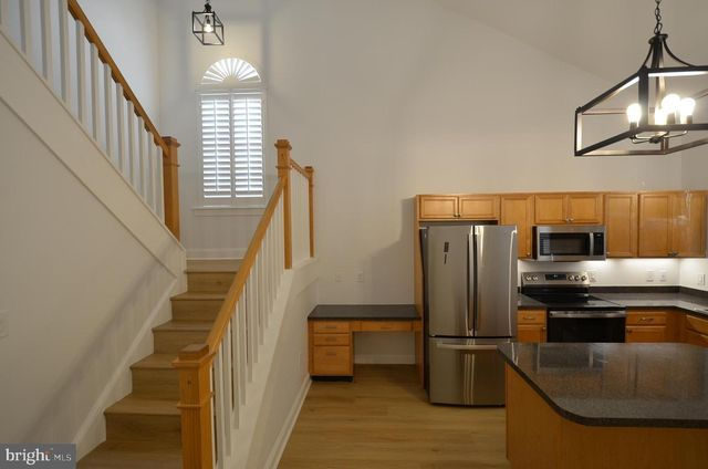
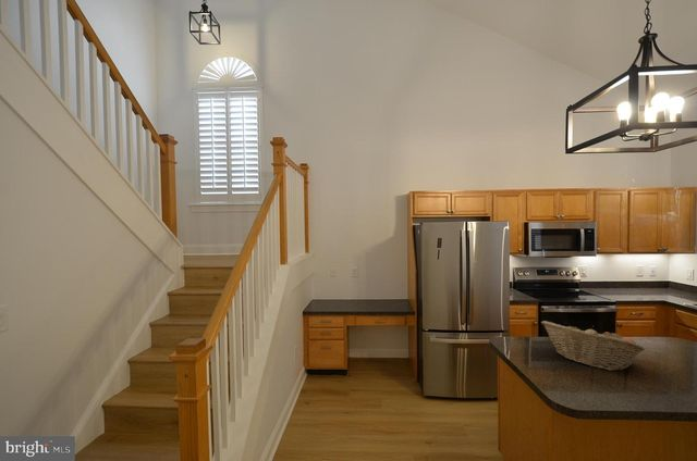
+ fruit basket (588, 340)
